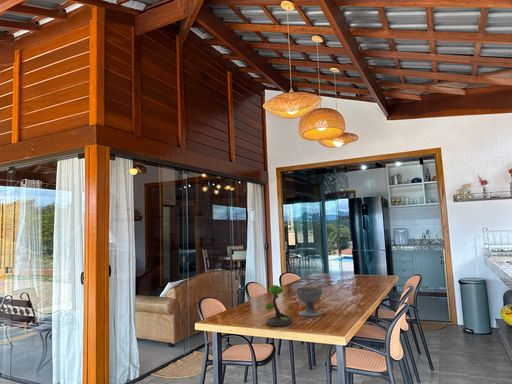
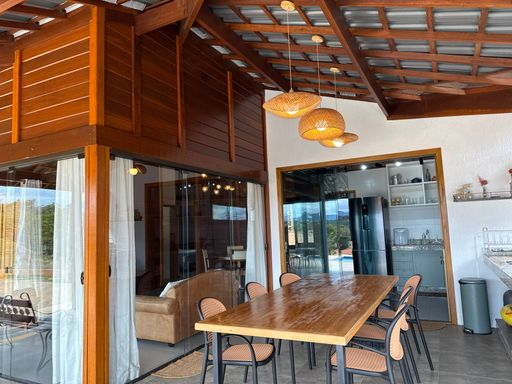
- plant (276, 304)
- bowl (309, 301)
